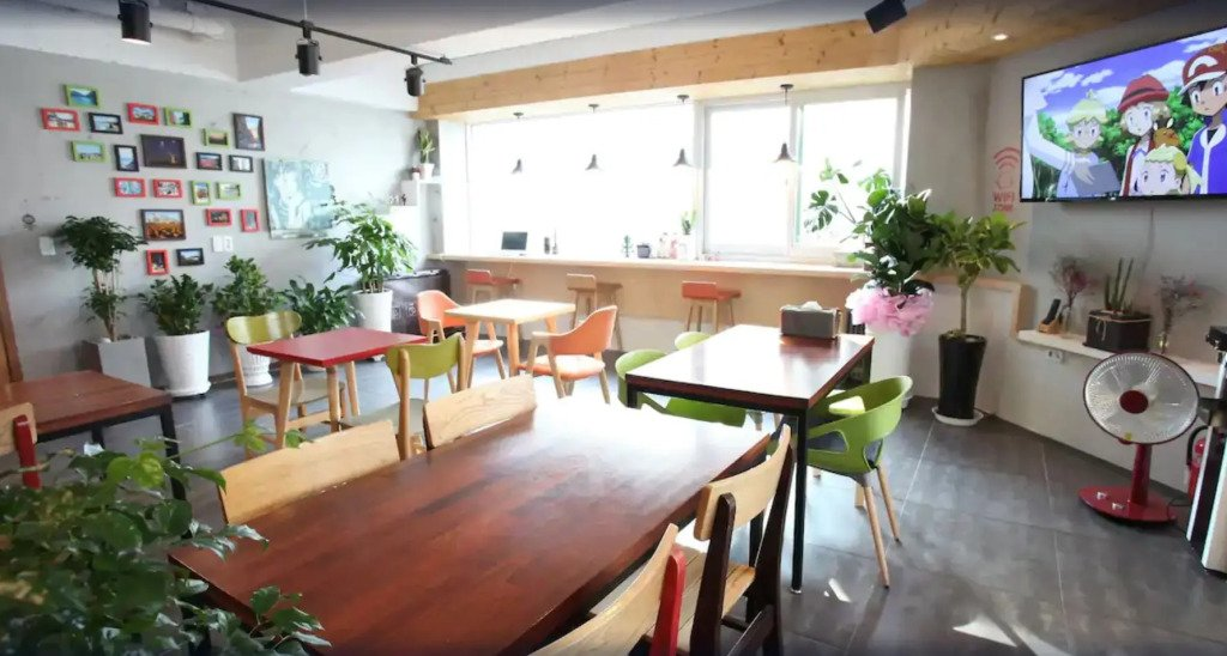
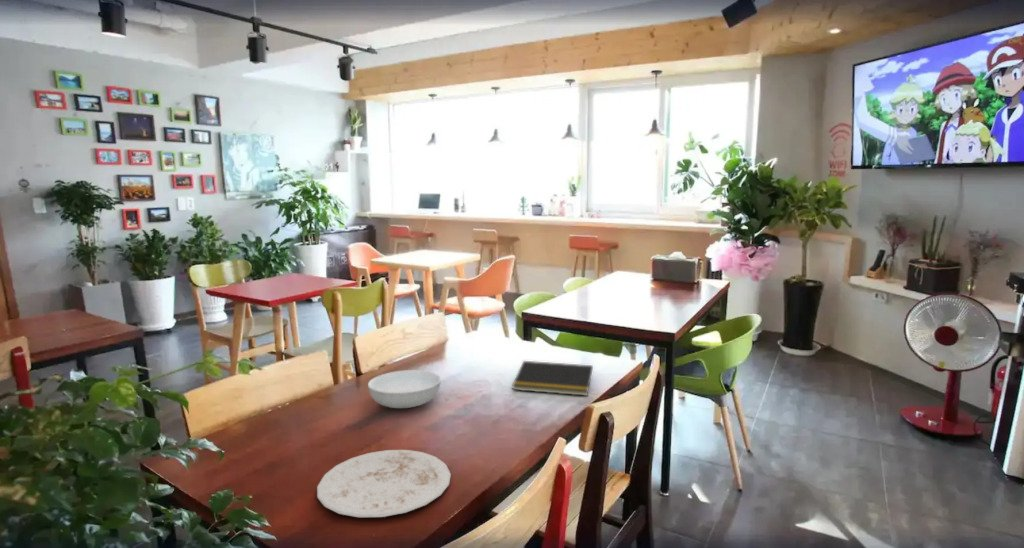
+ serving bowl (405, 391)
+ plate (385, 481)
+ notepad (553, 377)
